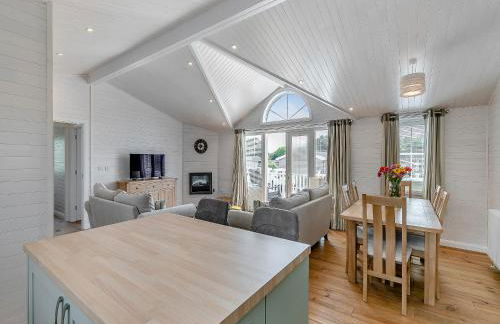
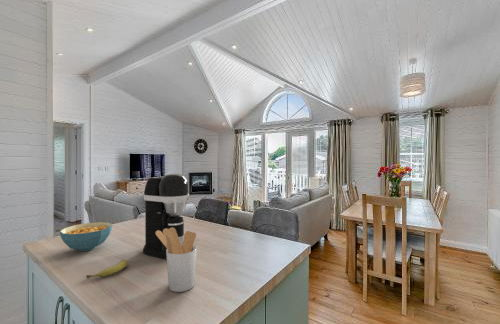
+ fruit (111, 268)
+ utensil holder (176, 256)
+ cereal bowl (87, 238)
+ coffee maker (166, 212)
